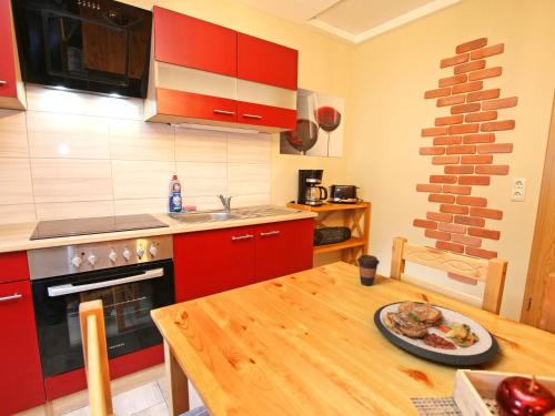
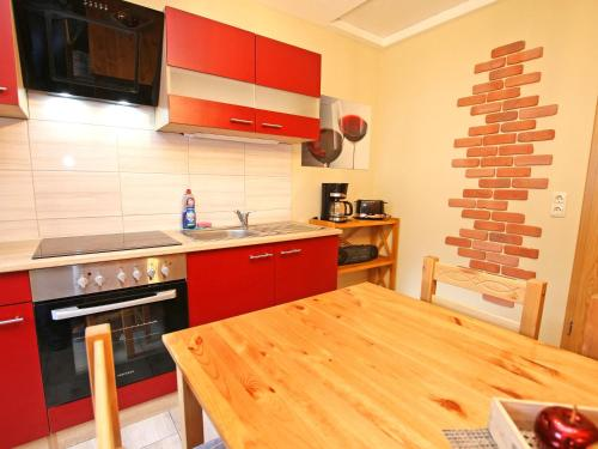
- coffee cup (367, 270)
- plate (431, 324)
